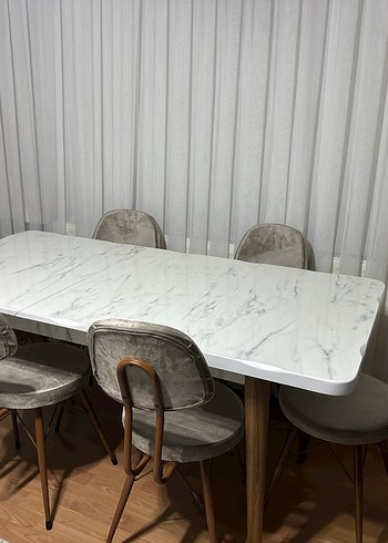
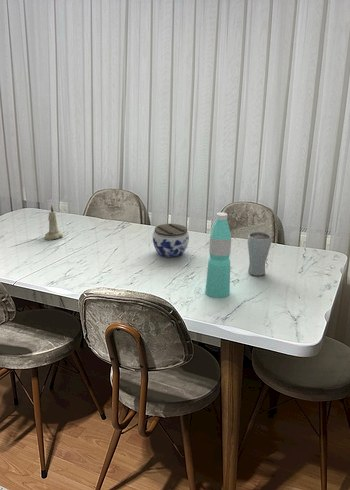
+ drinking glass (258, 254)
+ candle (52, 221)
+ water bottle (219, 254)
+ jar (170, 240)
